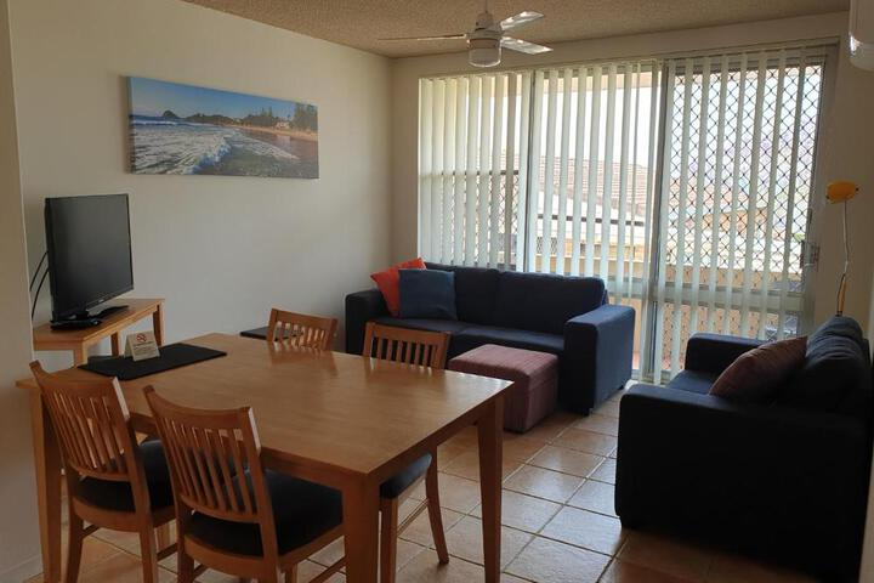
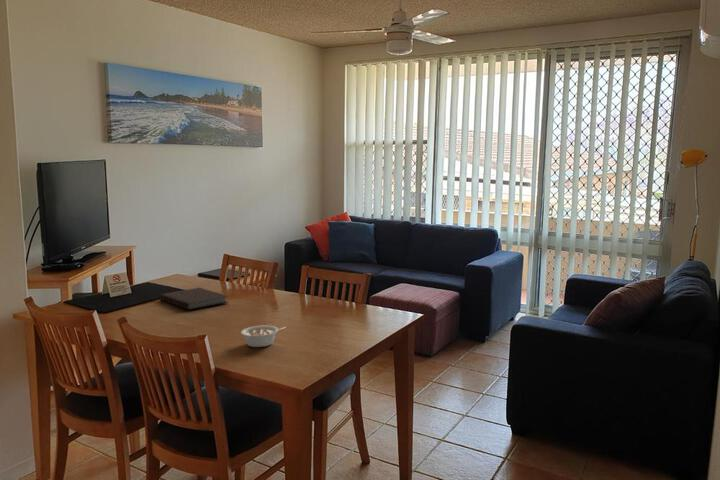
+ legume (261, 335)
+ notebook (194, 298)
